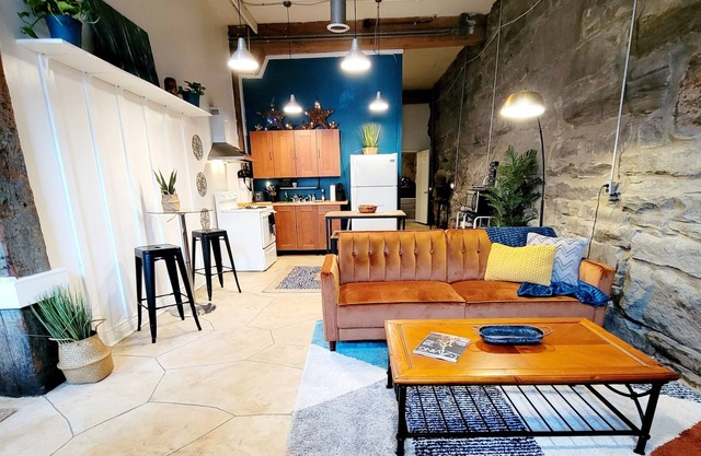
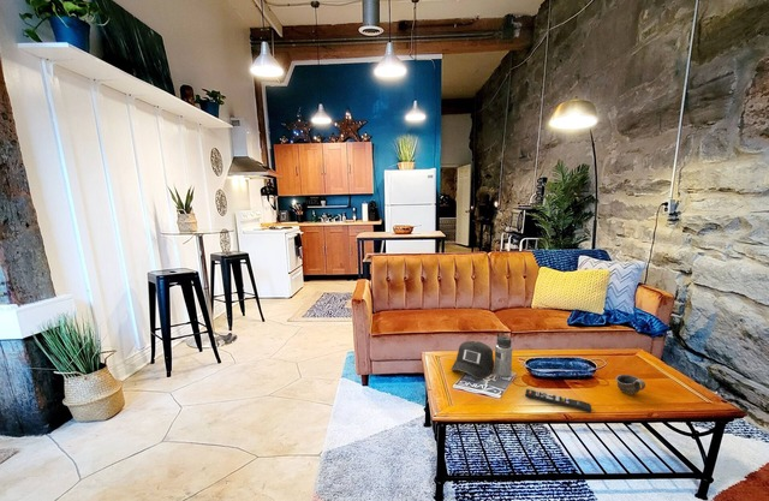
+ remote control (556, 400)
+ water bottle (476, 350)
+ cup (628, 383)
